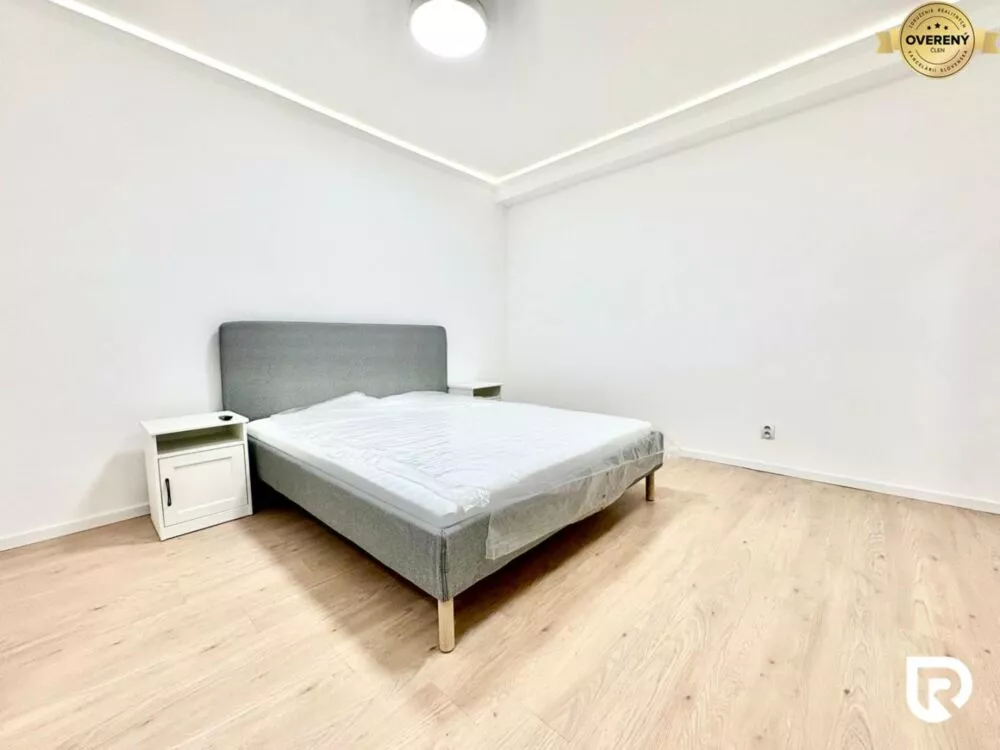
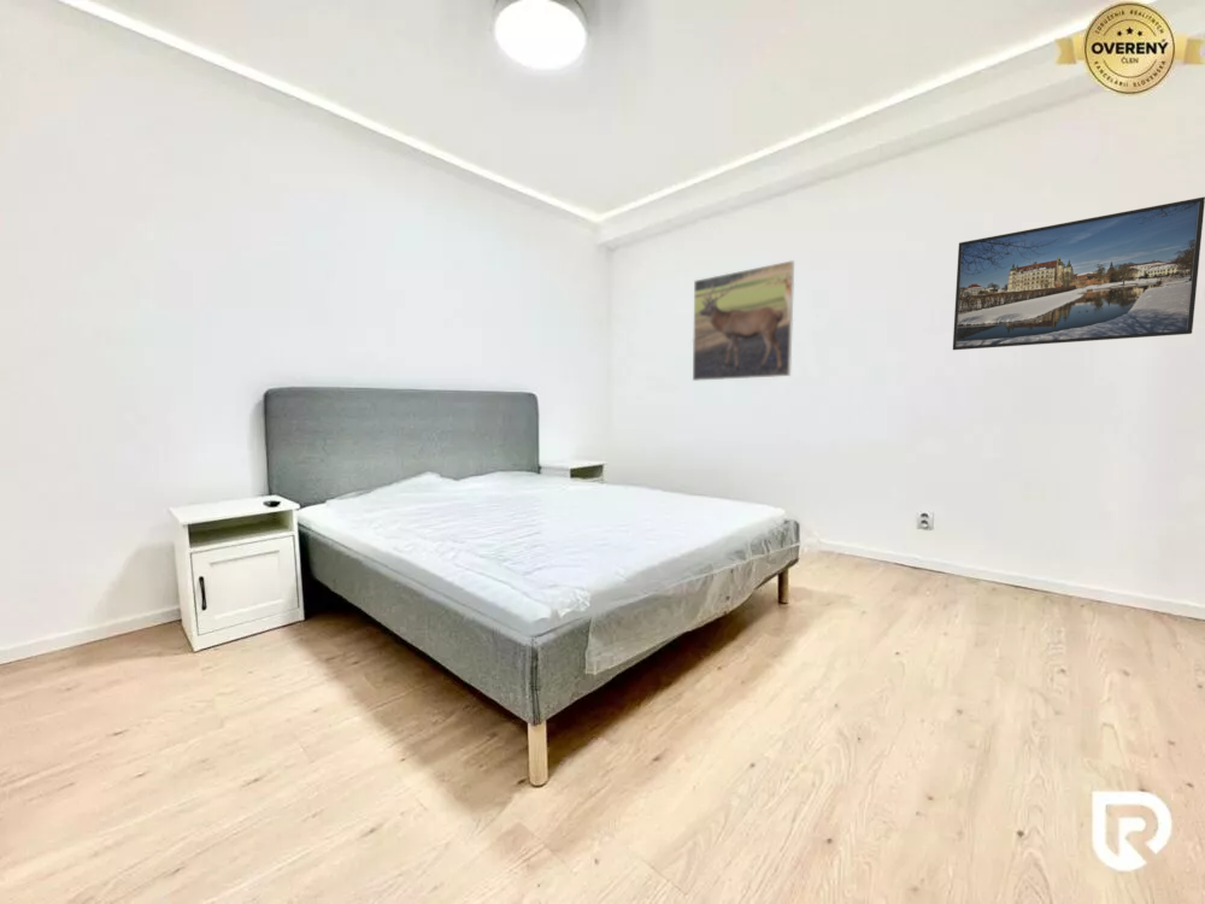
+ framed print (1062, 283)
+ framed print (739, 325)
